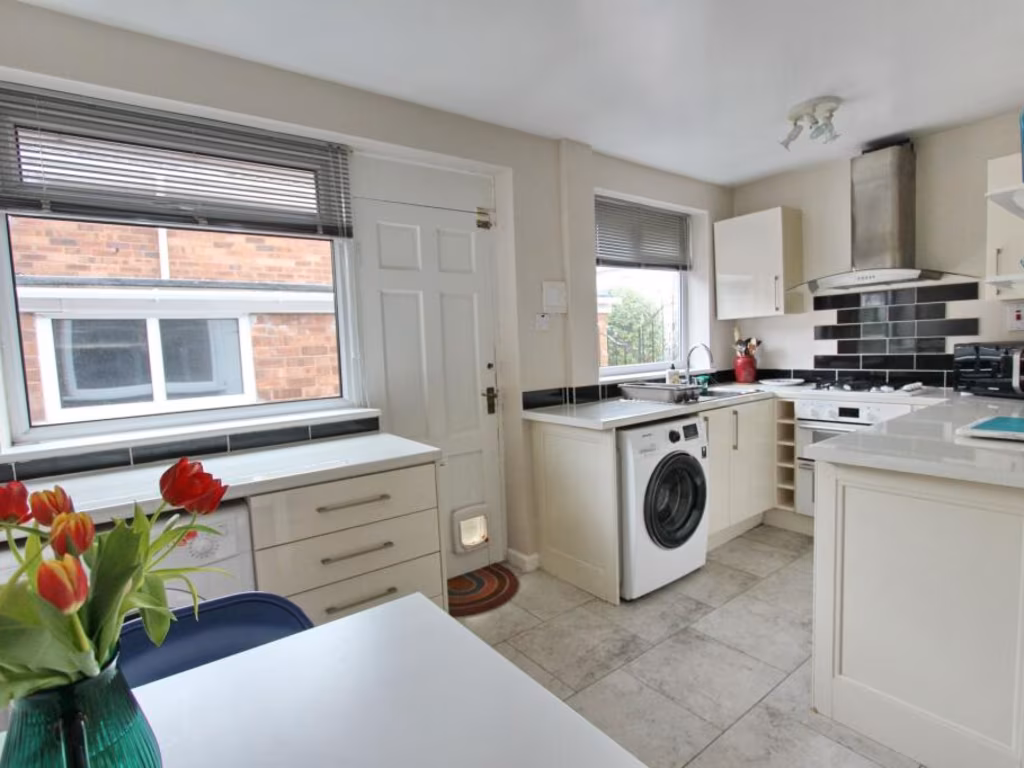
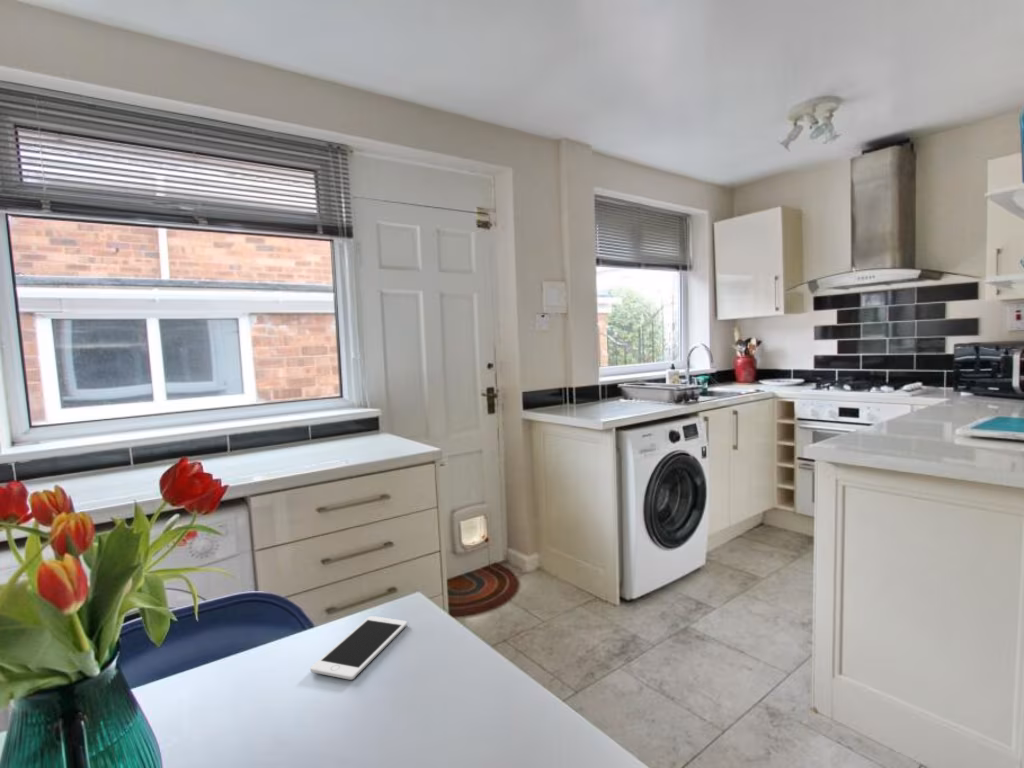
+ cell phone (362, 644)
